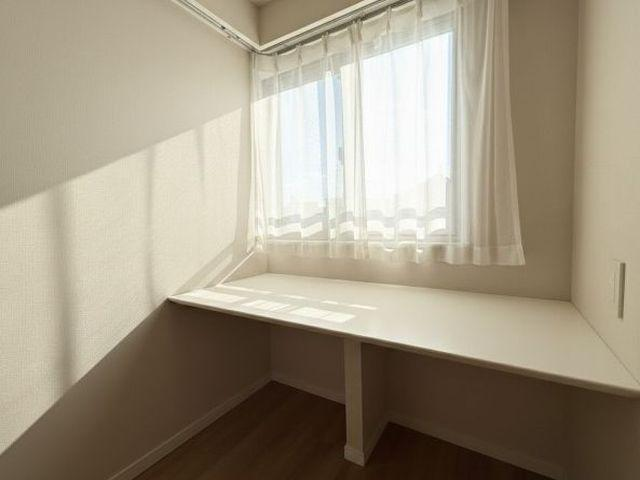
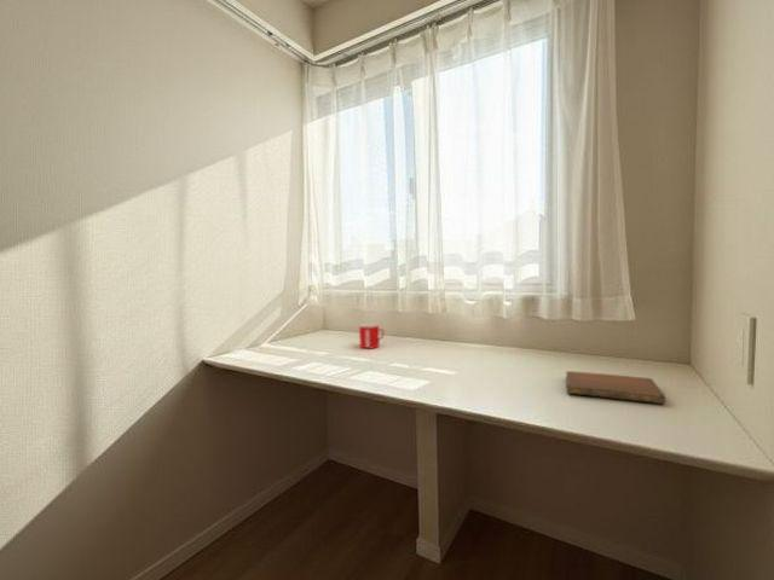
+ mug (372, 336)
+ notebook (610, 385)
